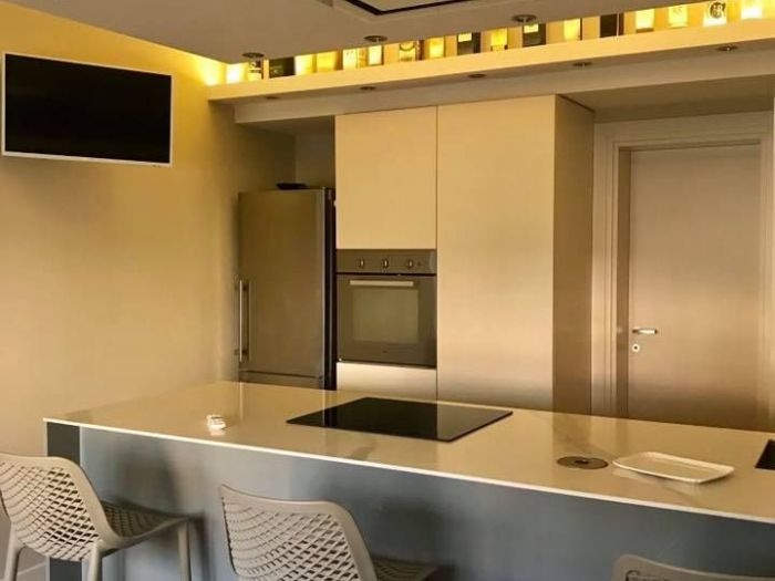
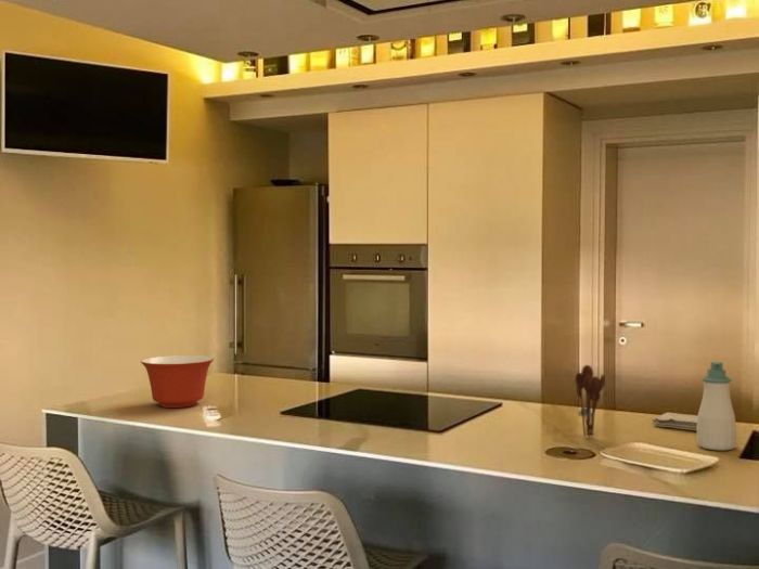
+ washcloth (686, 421)
+ soap bottle (716, 404)
+ mixing bowl (178, 382)
+ utensil holder (589, 401)
